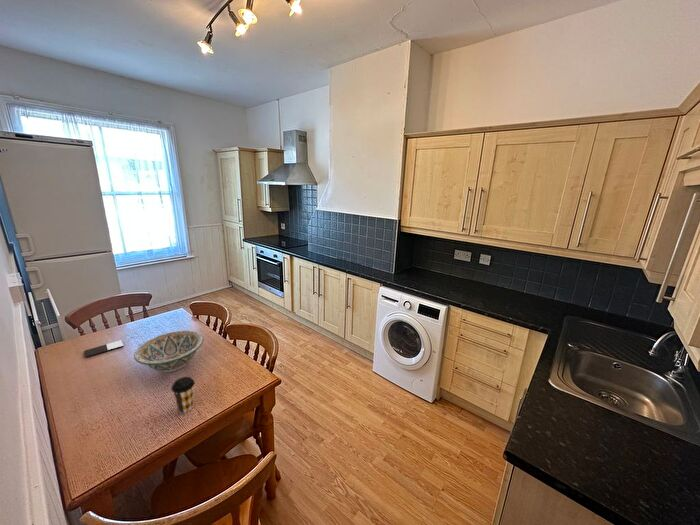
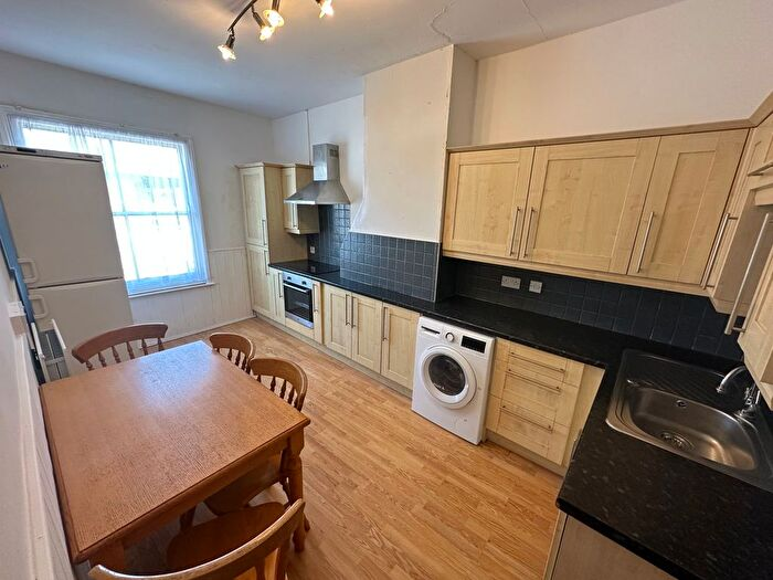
- decorative bowl (171, 354)
- coffee cup (184, 395)
- smartphone (104, 348)
